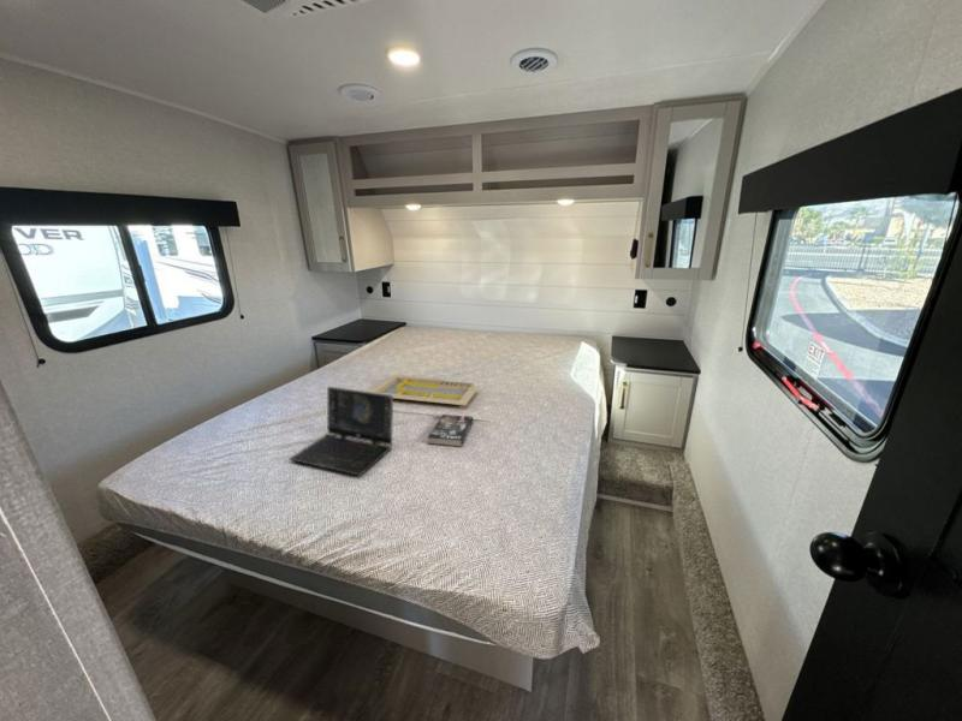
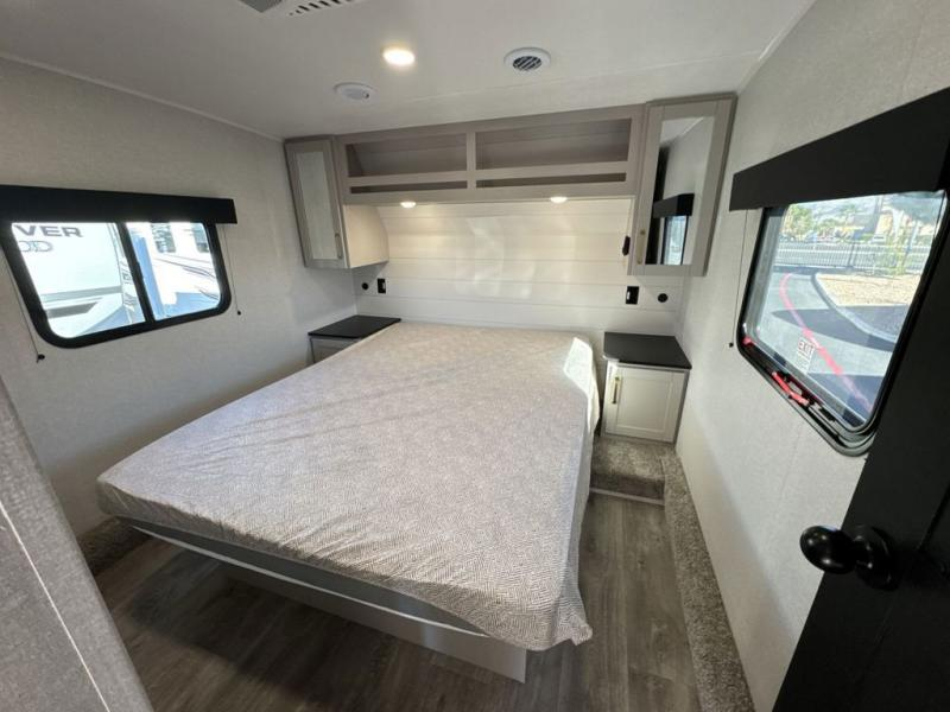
- serving tray (426, 389)
- laptop computer (342, 428)
- book (451, 429)
